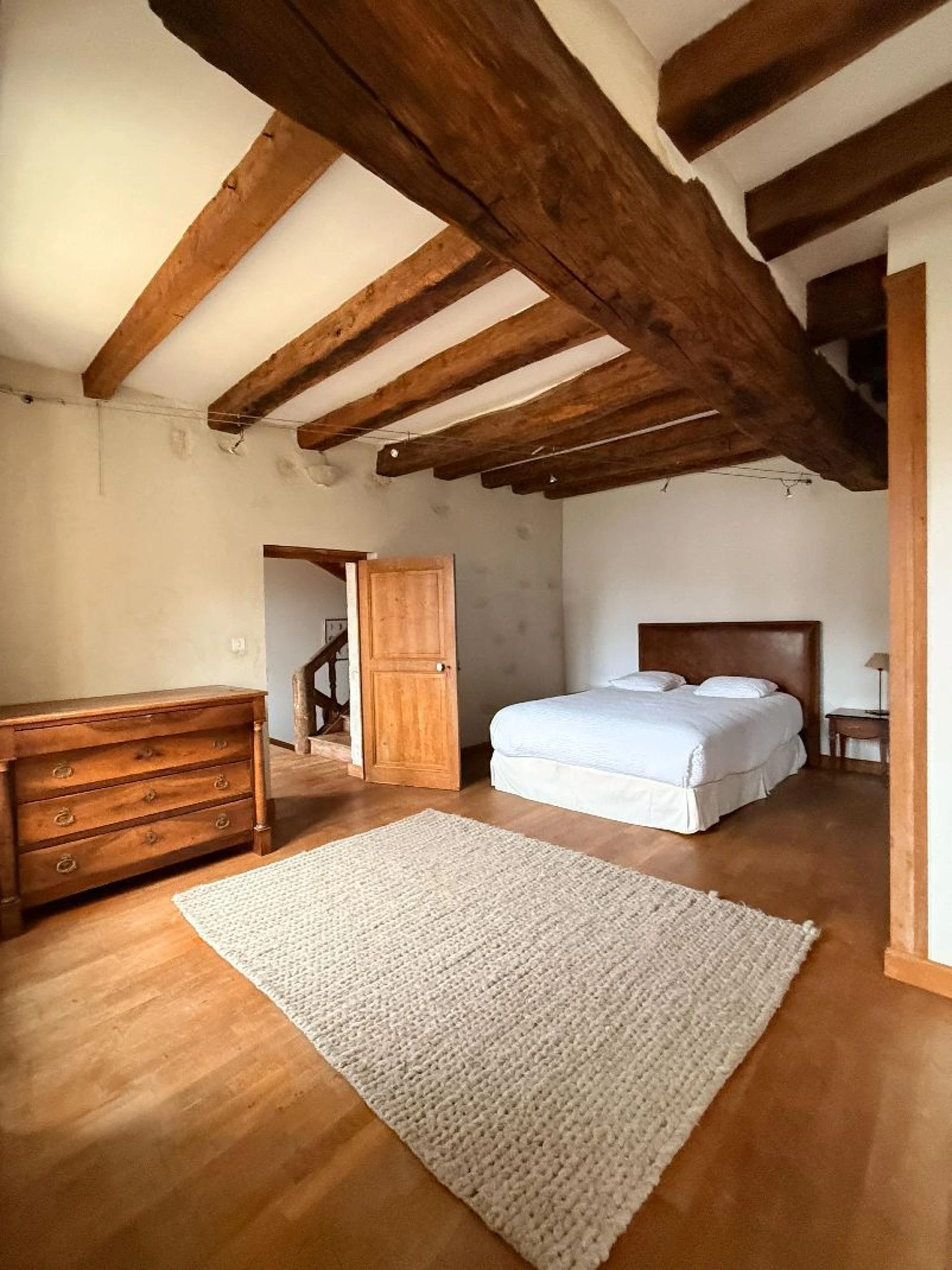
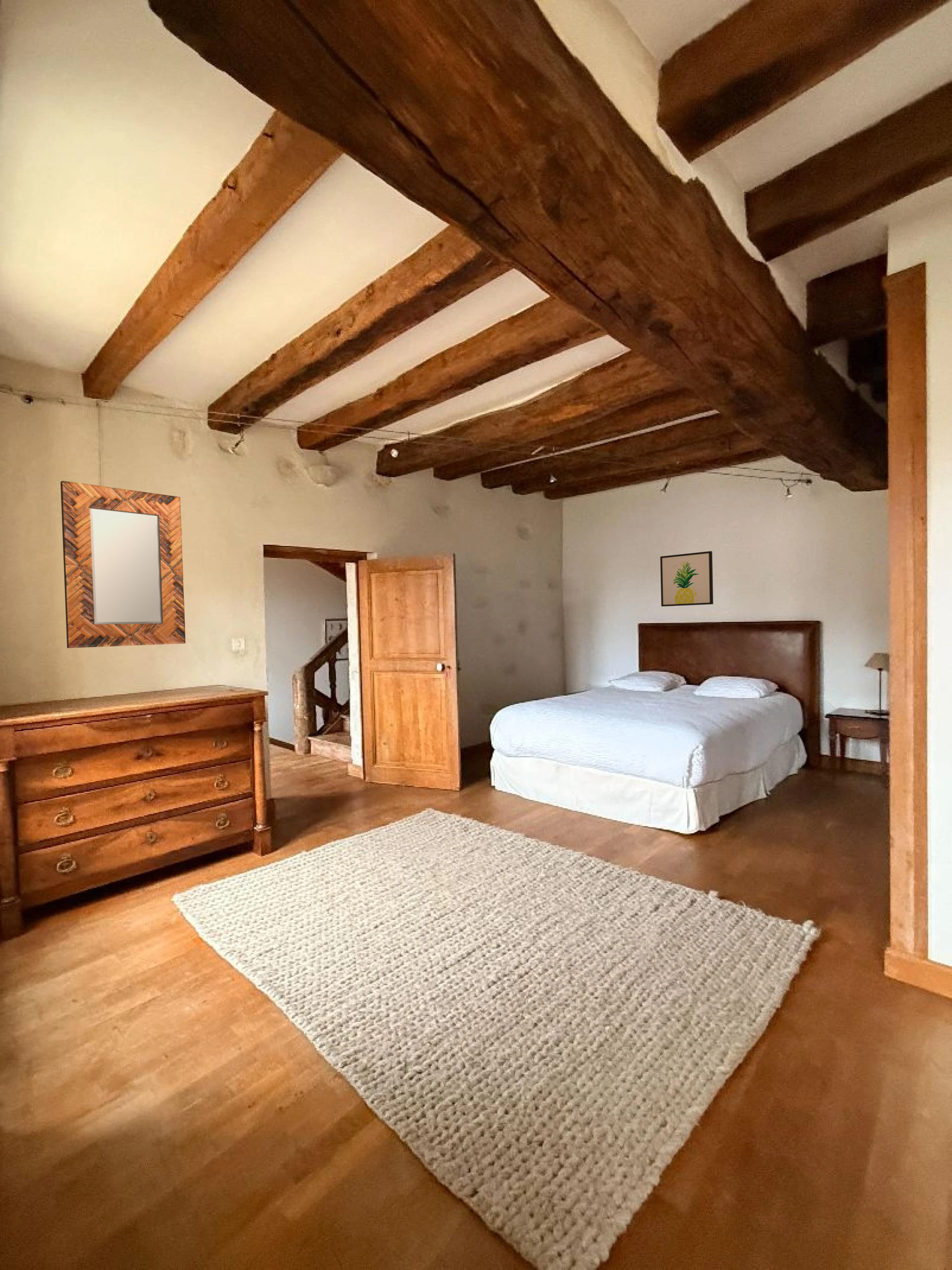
+ wall art (686, 579)
+ home mirror (127, 568)
